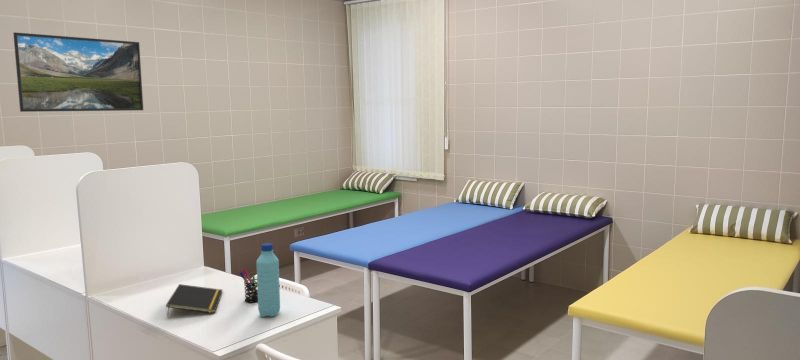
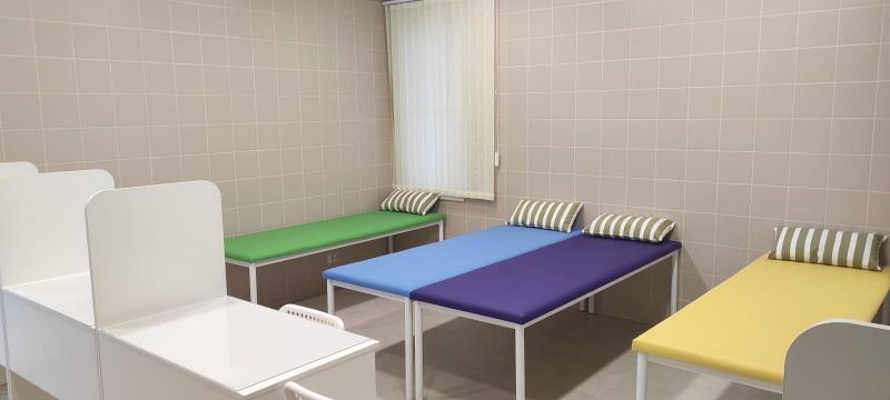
- water bottle (268, 279)
- pen holder (251, 284)
- notepad (196, 298)
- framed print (83, 74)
